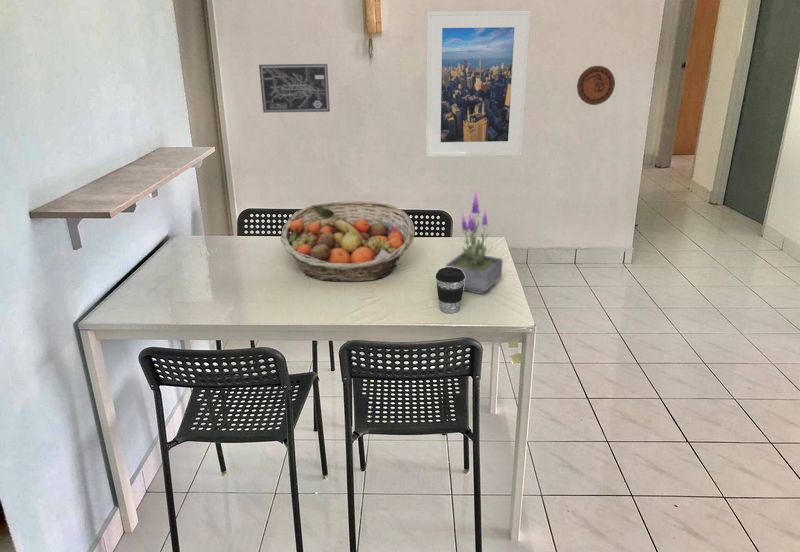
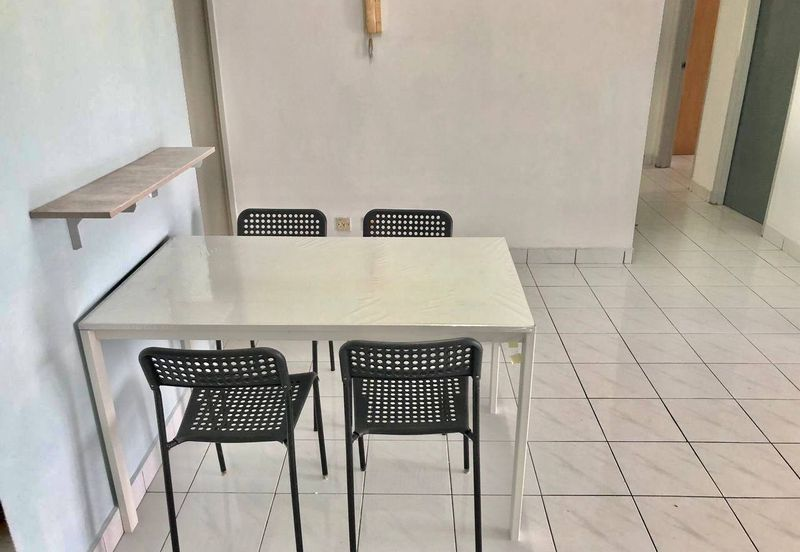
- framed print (476, 86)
- decorative plate (595, 85)
- potted plant (475, 238)
- wall art (294, 88)
- coffee cup (449, 290)
- fruit basket (348, 240)
